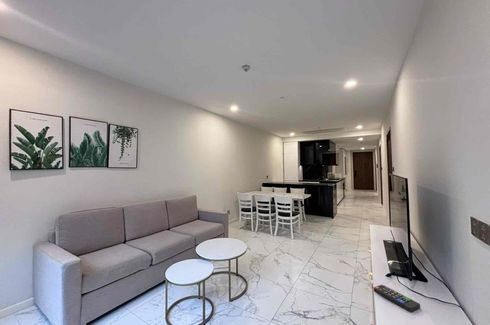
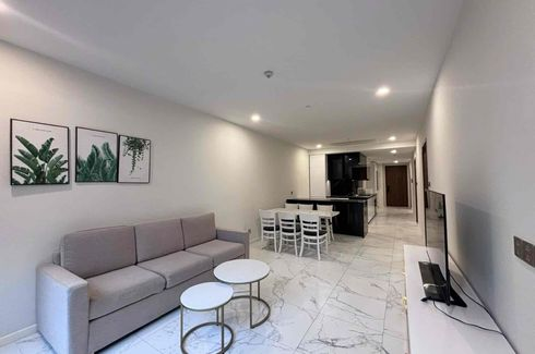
- remote control (395, 296)
